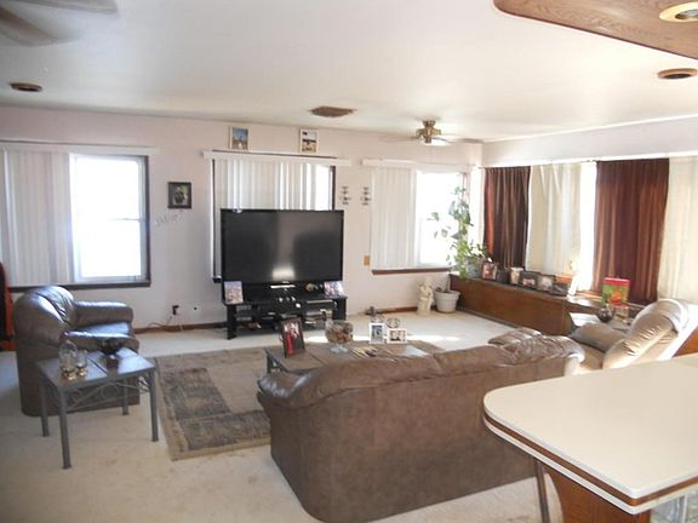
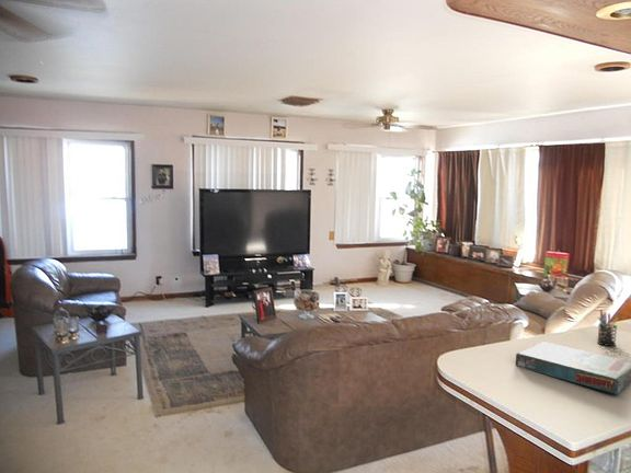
+ board game (575, 365)
+ pen holder (605, 327)
